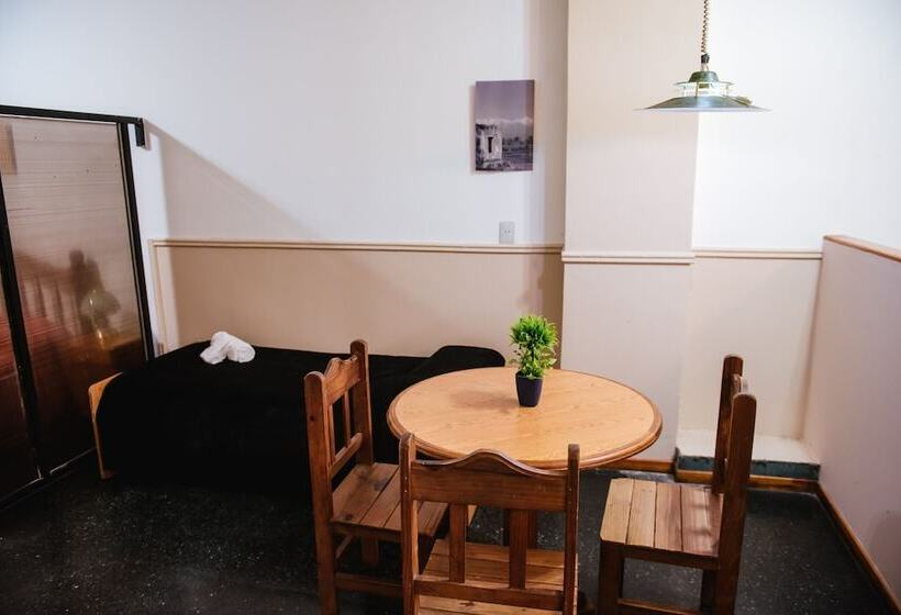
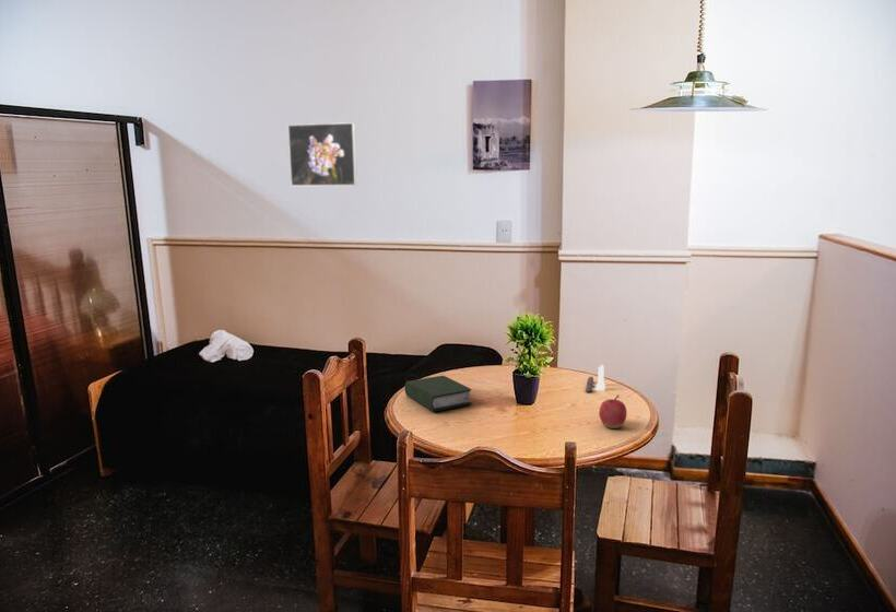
+ book (437, 392)
+ salt and pepper shaker set (592, 377)
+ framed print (322, 155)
+ apple (613, 410)
